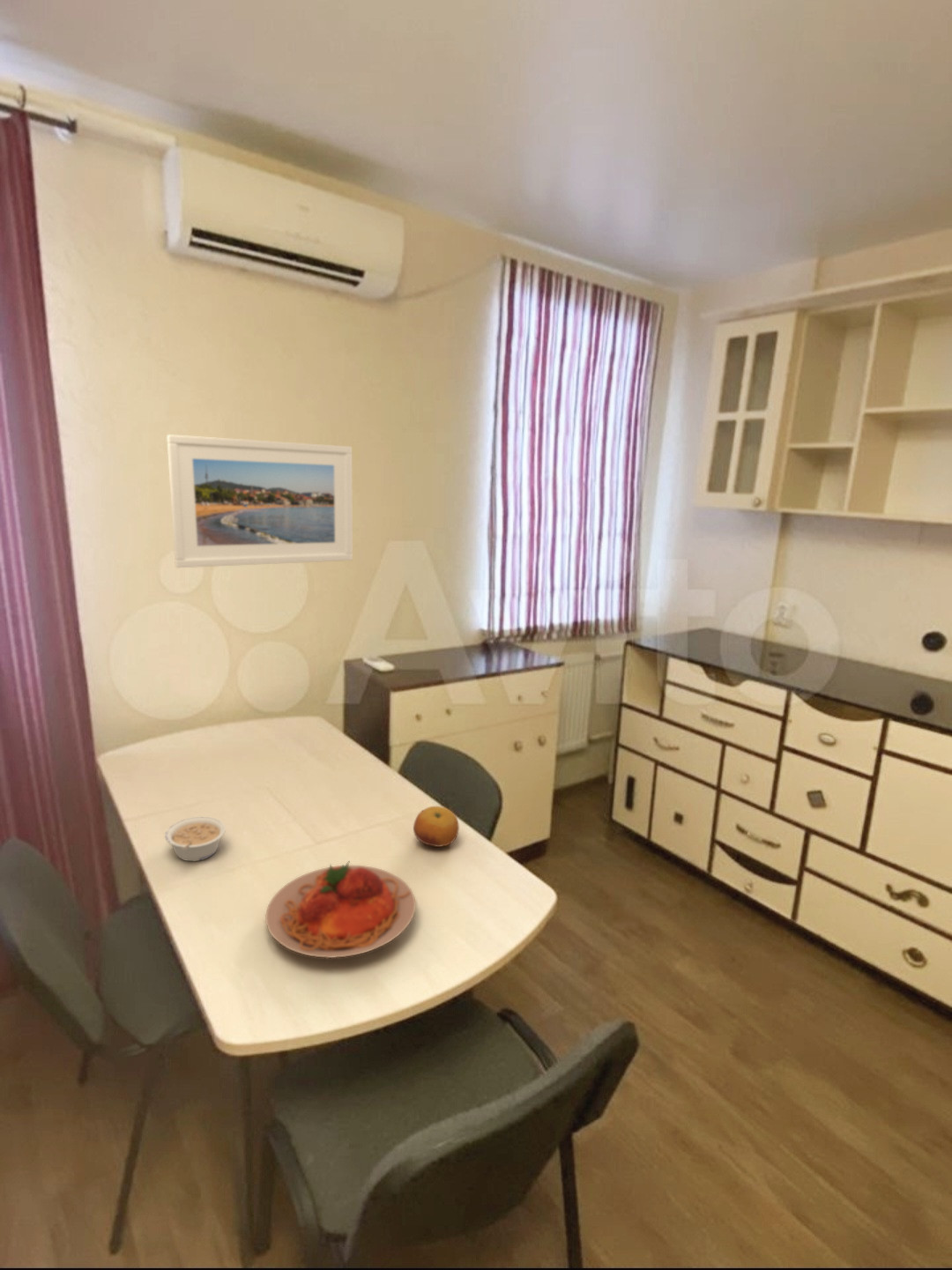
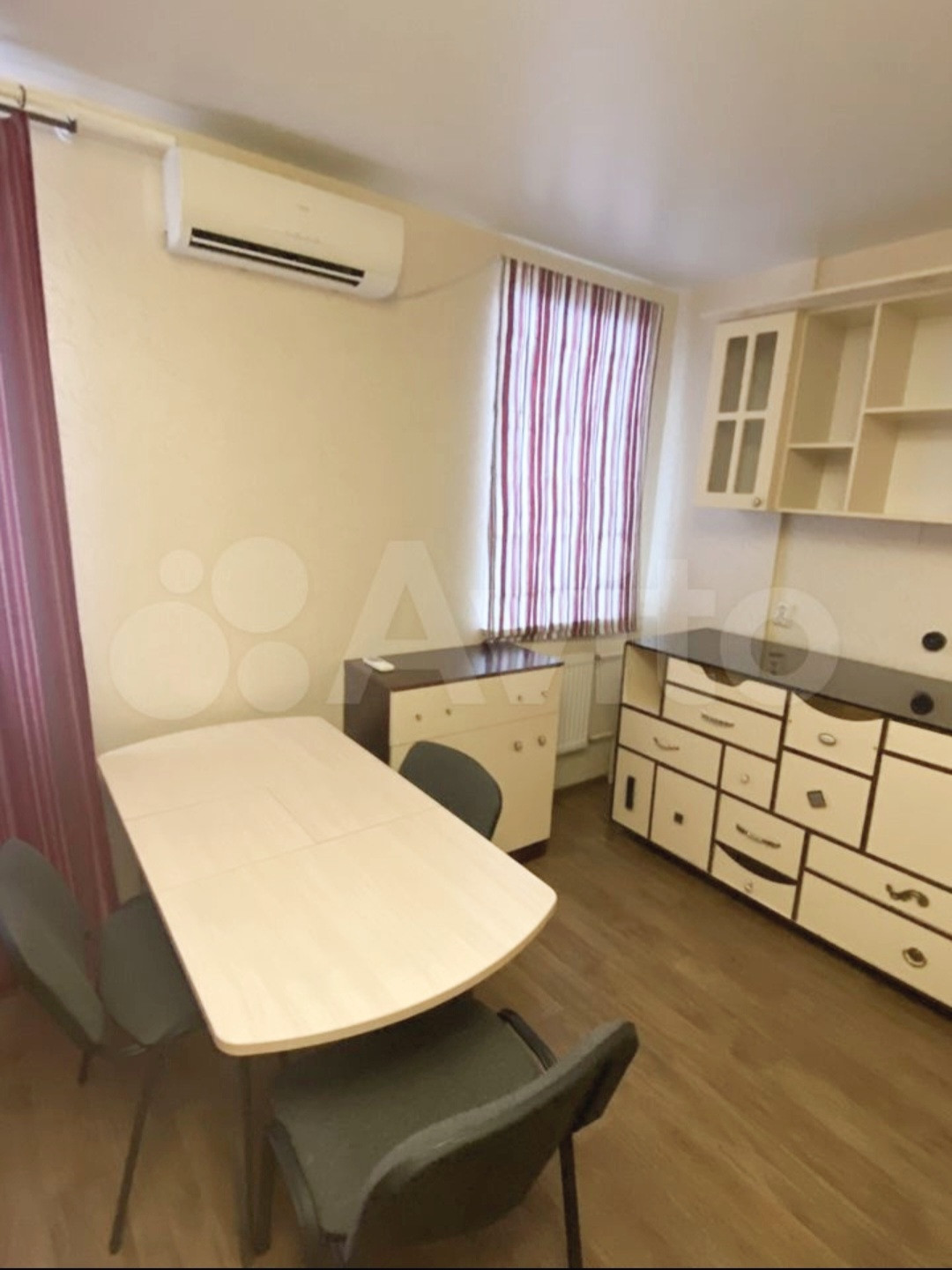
- legume (197, 839)
- fruit (435, 826)
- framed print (268, 503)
- plate (342, 898)
